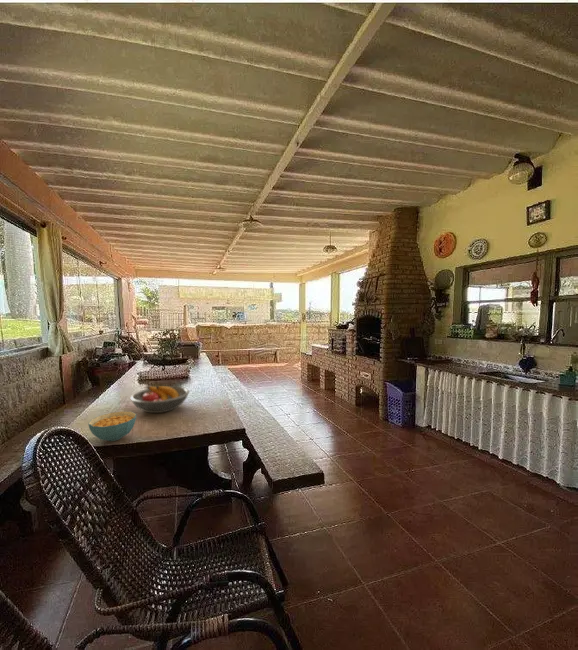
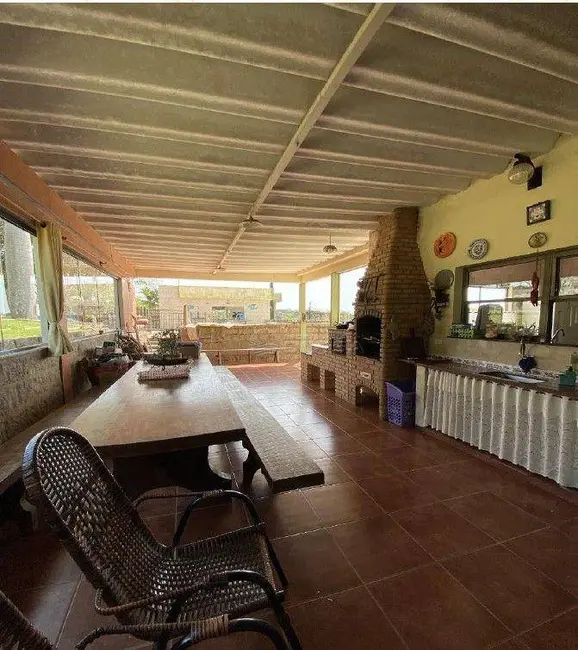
- cereal bowl (113, 428)
- fruit bowl (161, 399)
